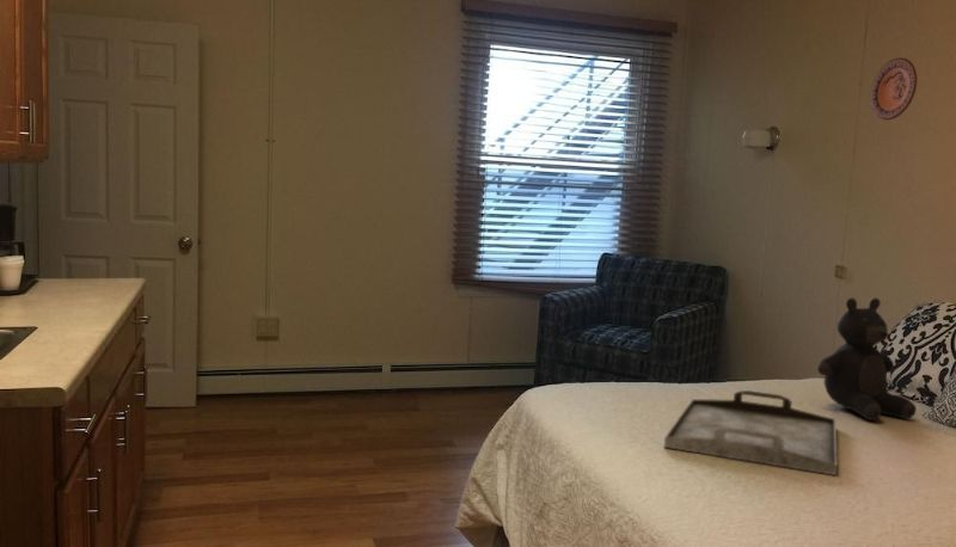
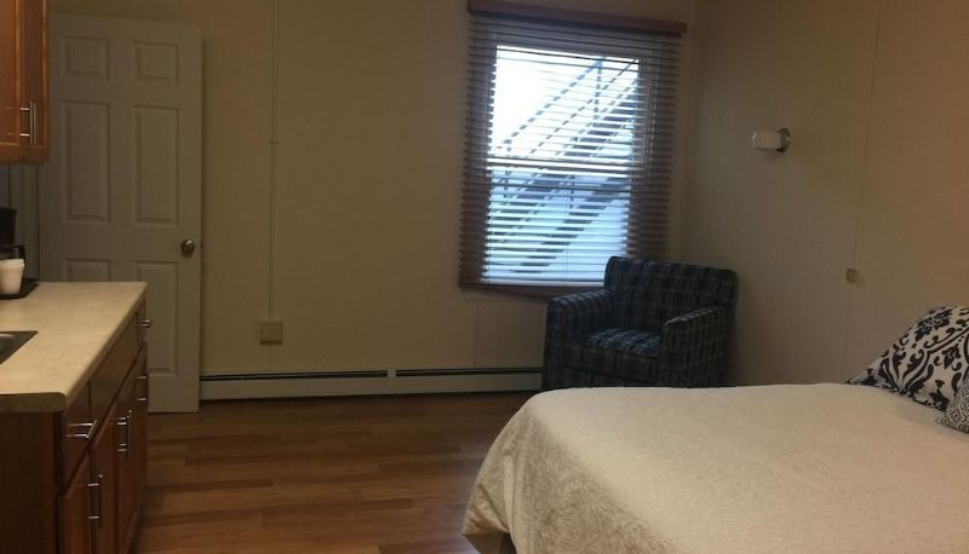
- decorative plate (893, 88)
- serving tray (755, 423)
- teddy bear (870, 356)
